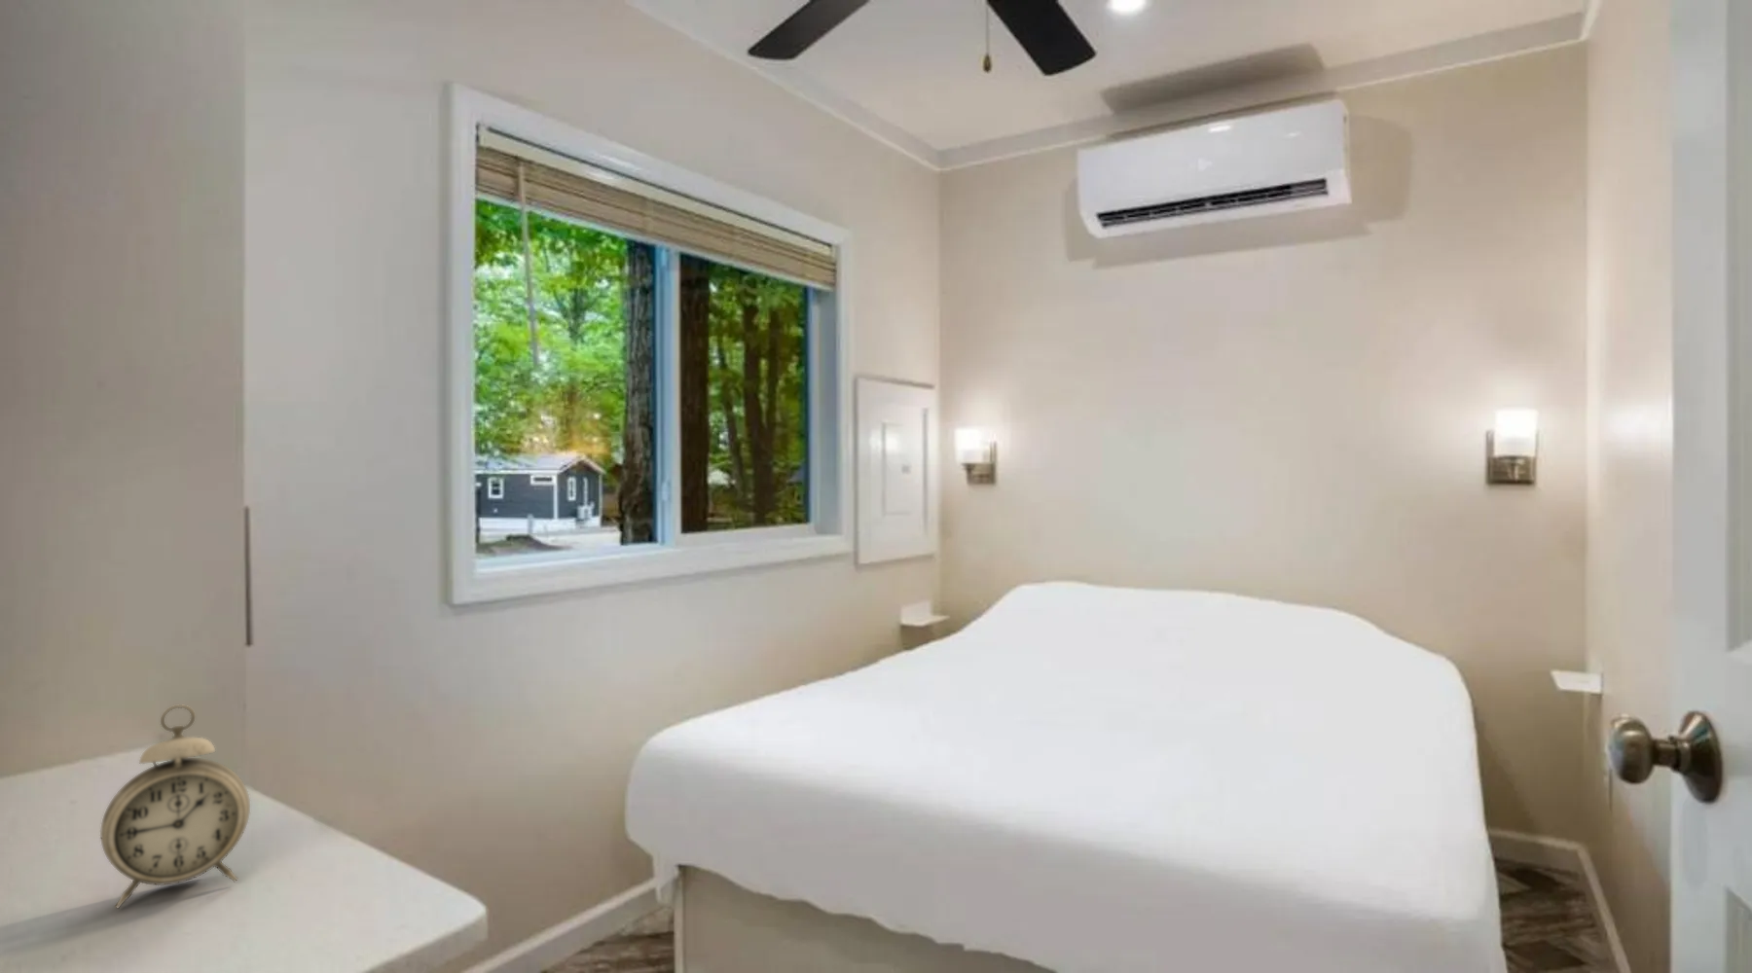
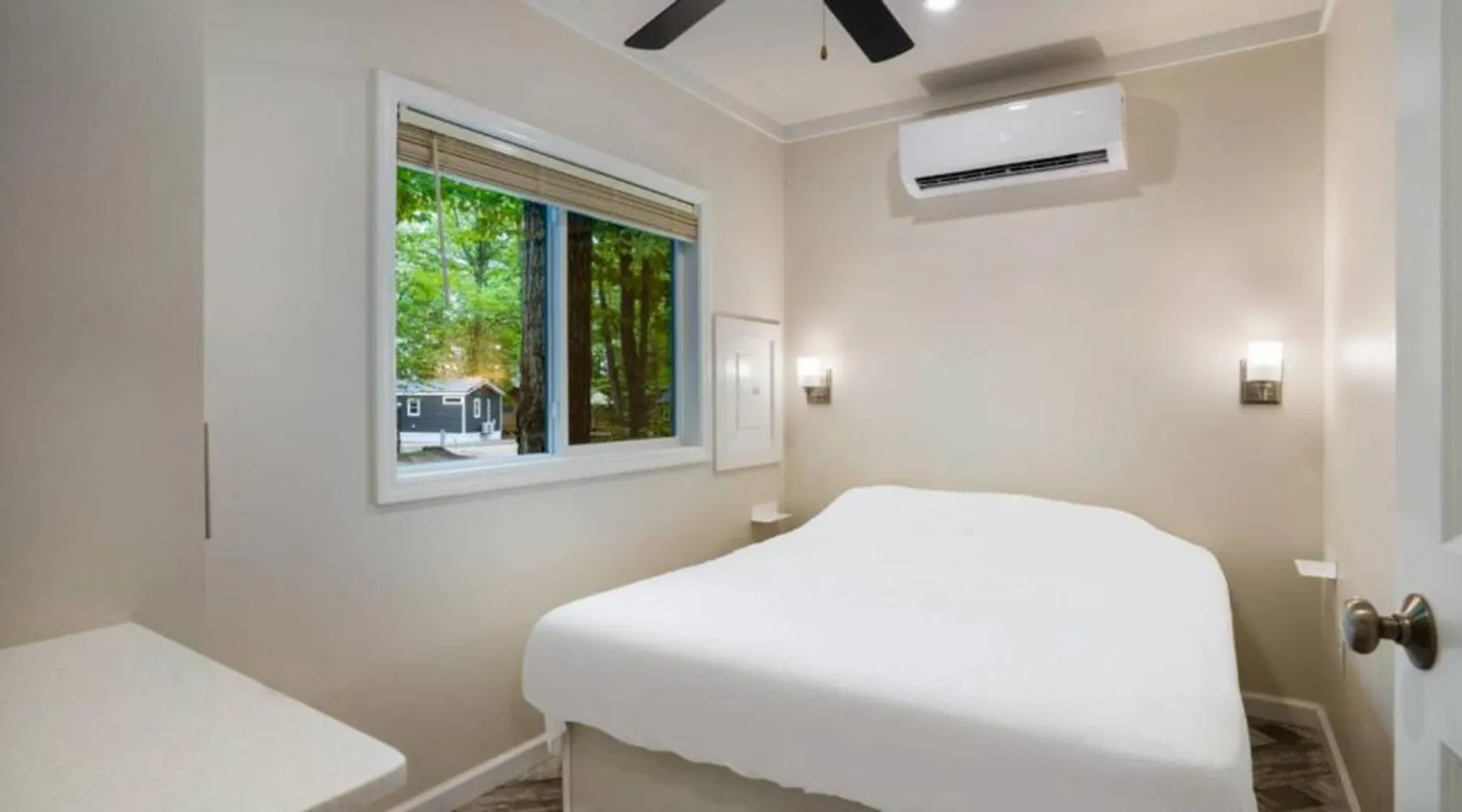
- alarm clock (179, 796)
